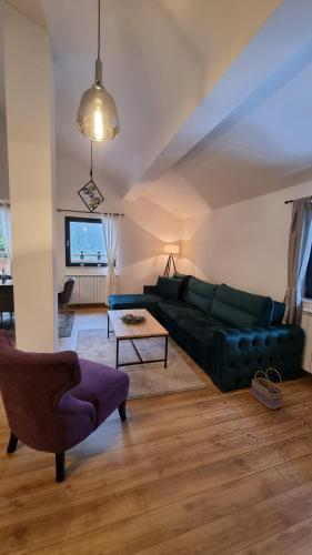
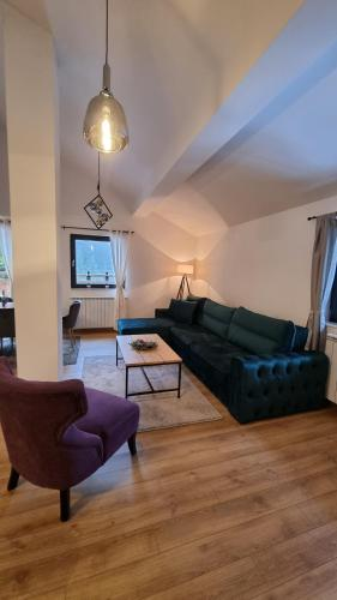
- basket (266, 385)
